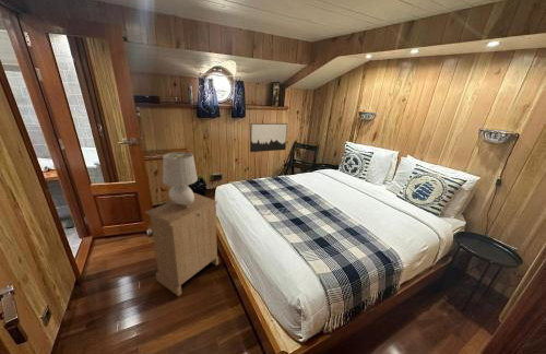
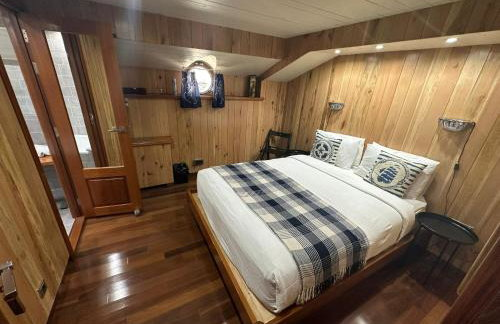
- table lamp (180, 180)
- cabinet (186, 240)
- wall art (269, 137)
